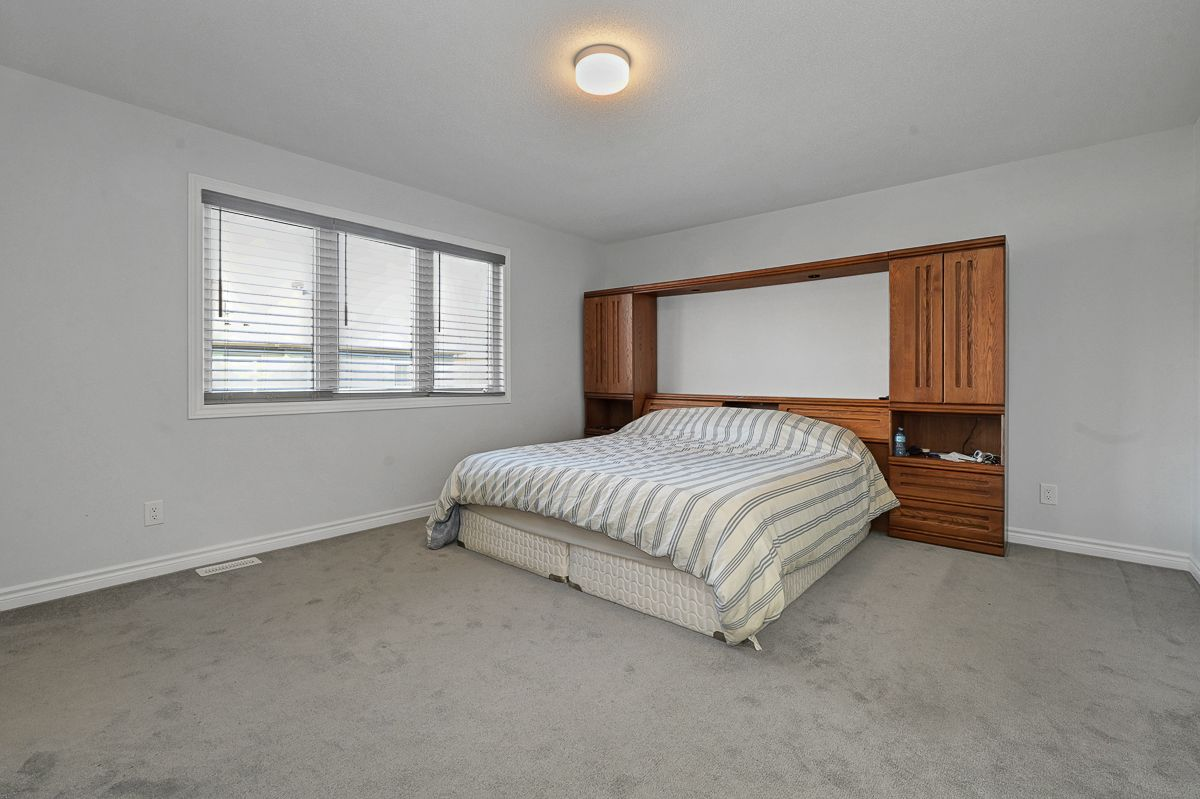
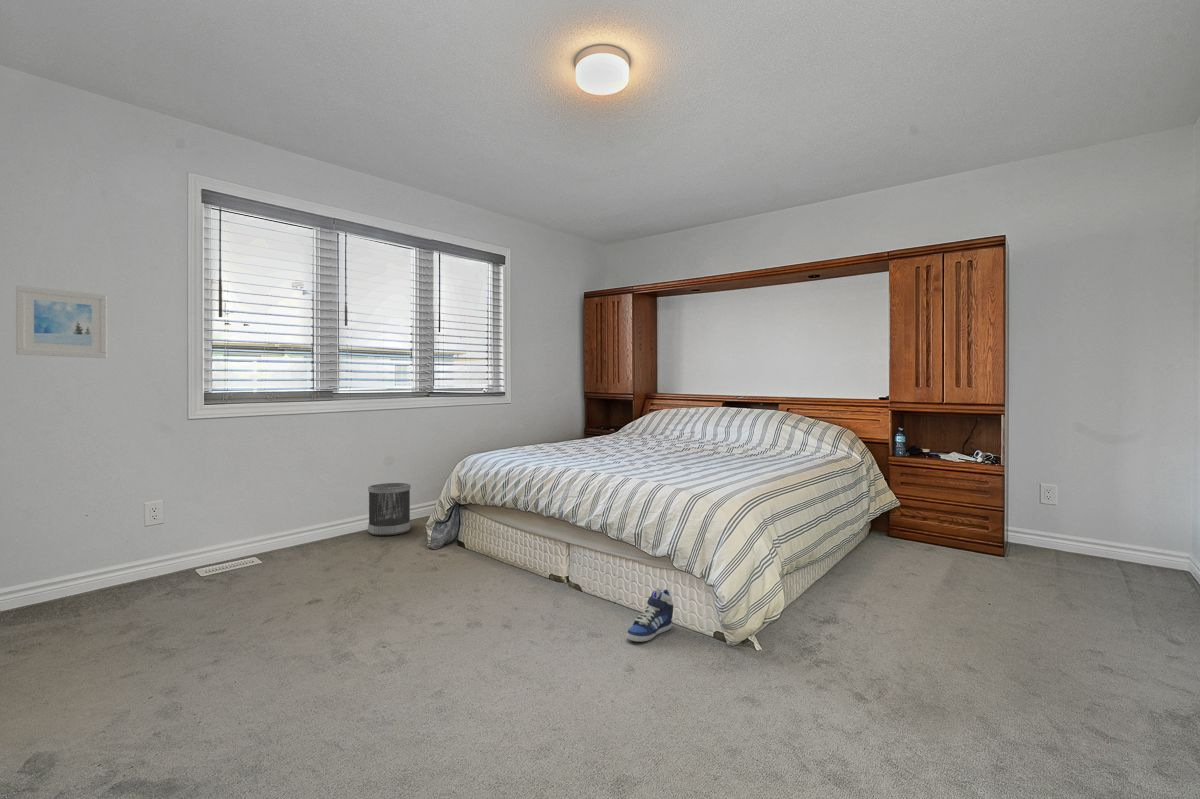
+ sneaker (649, 610)
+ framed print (63, 323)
+ wastebasket (389, 508)
